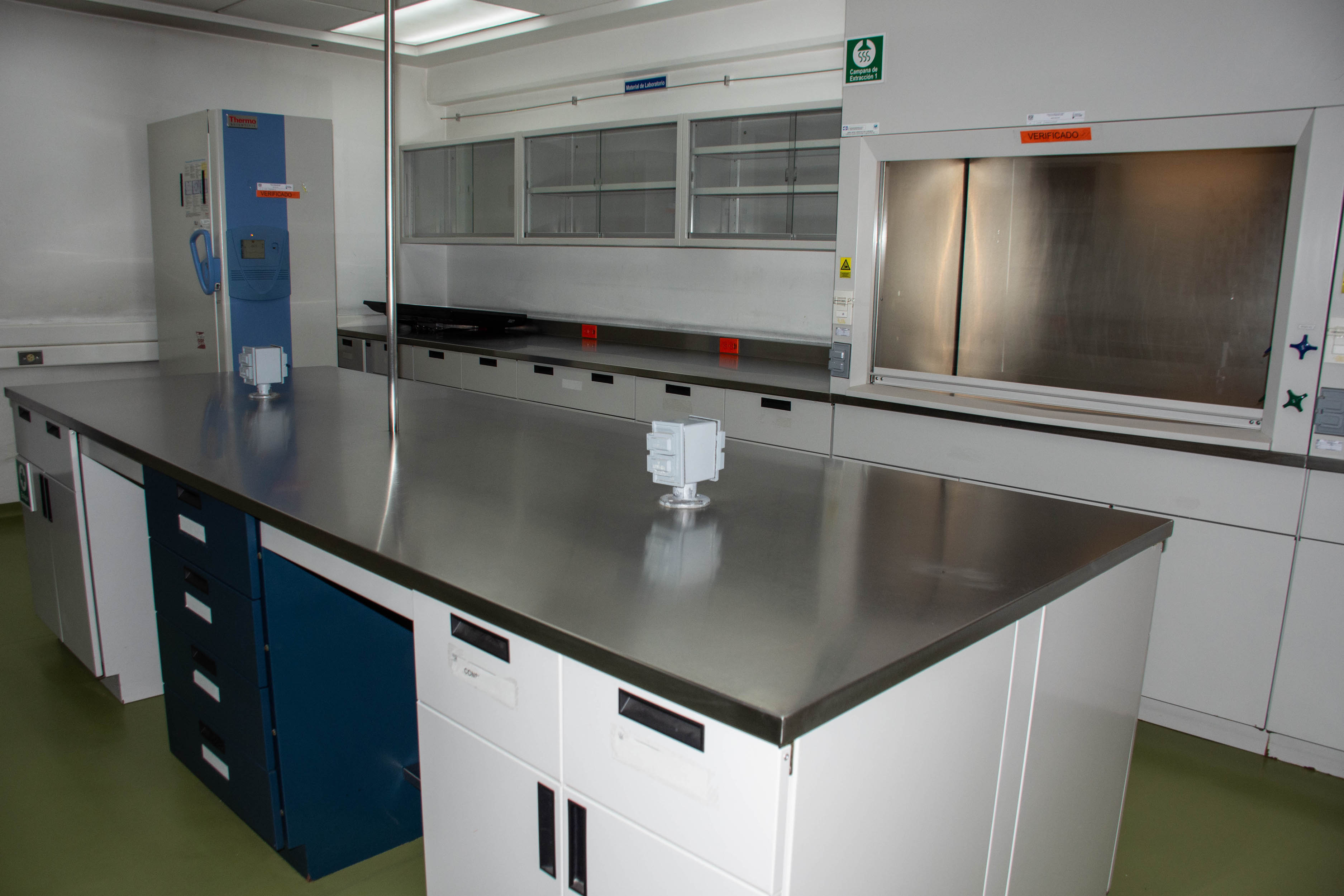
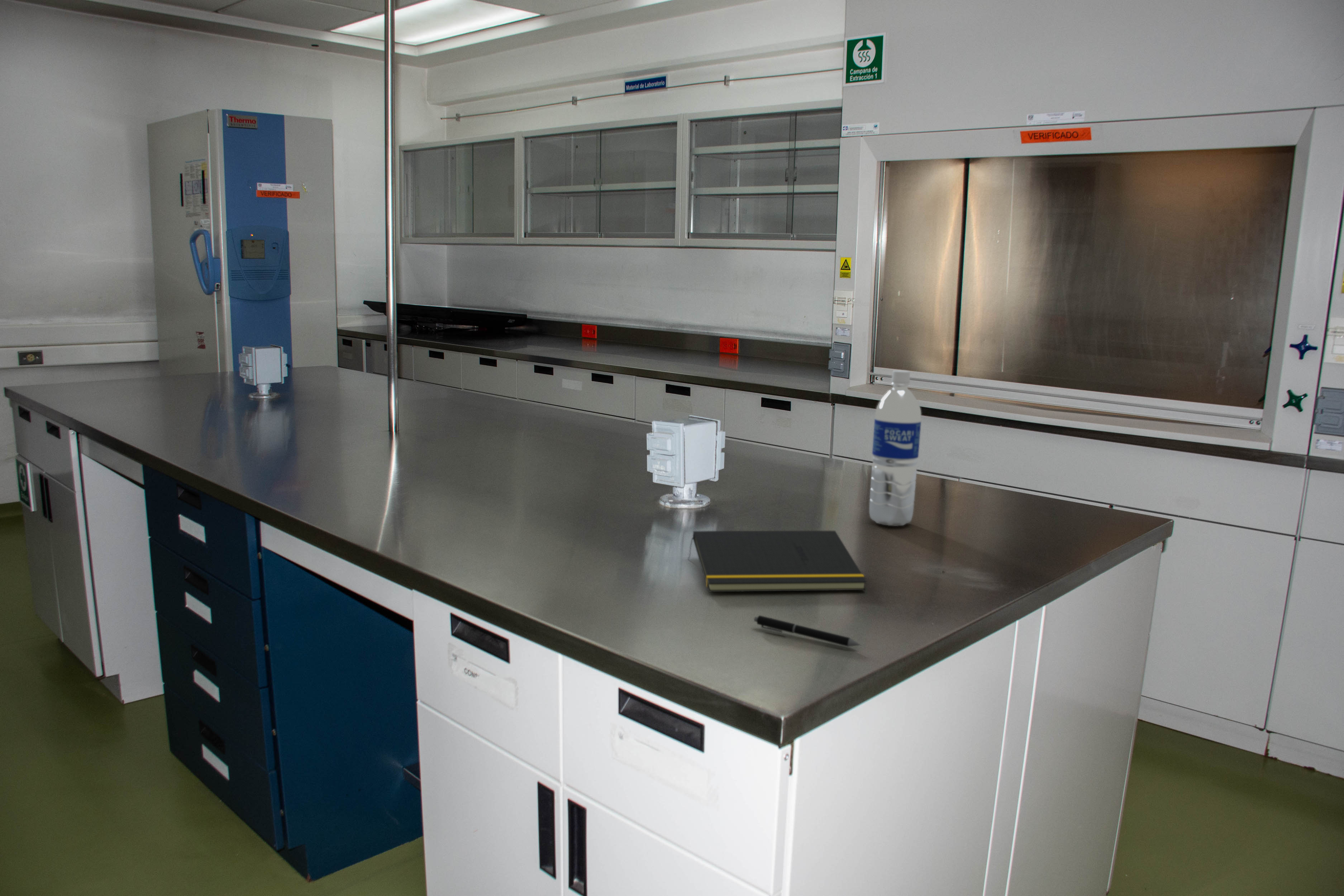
+ notepad (776, 559)
+ water bottle (896, 448)
+ pen (806, 631)
